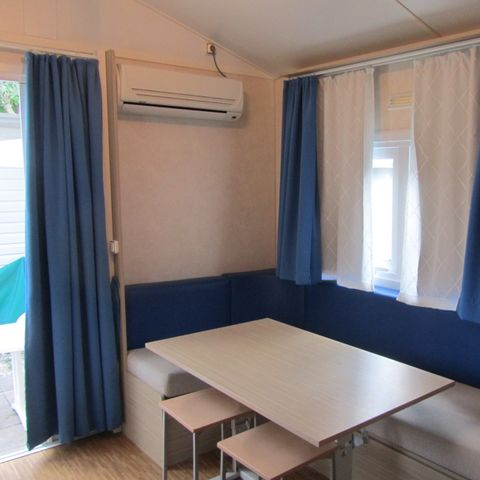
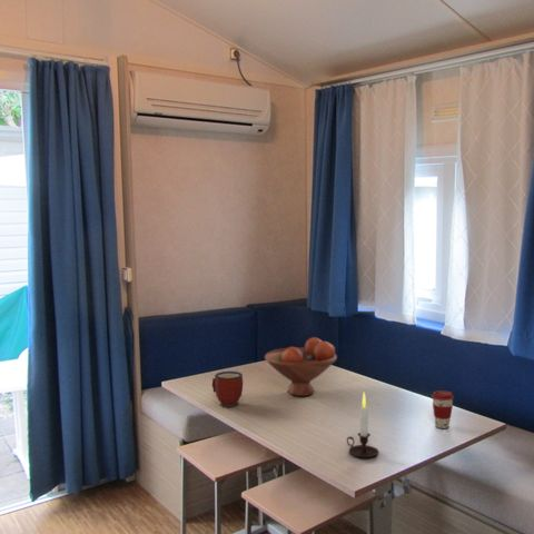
+ mug (227, 388)
+ fruit bowl (300, 366)
+ coffee cup (442, 409)
+ candle (360, 422)
